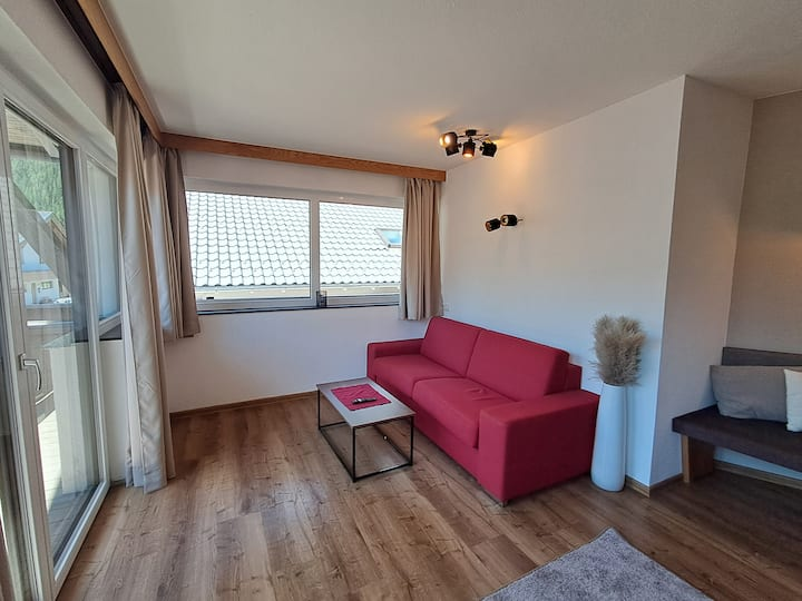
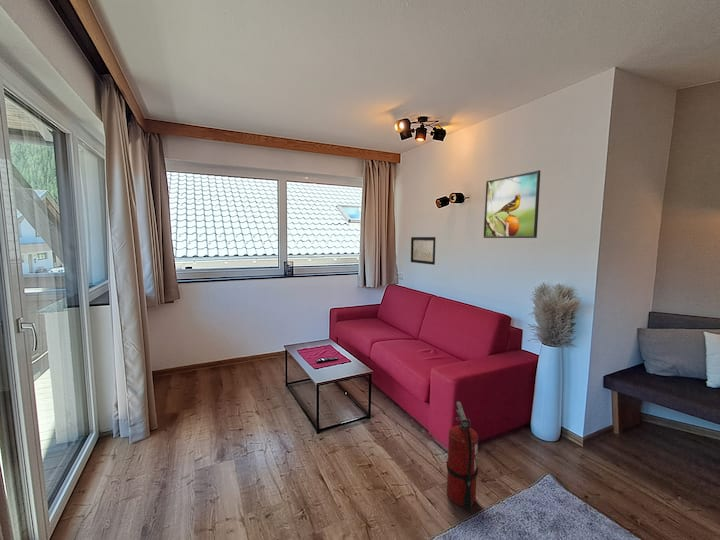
+ wall art (422, 250)
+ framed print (509, 207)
+ fire extinguisher (463, 454)
